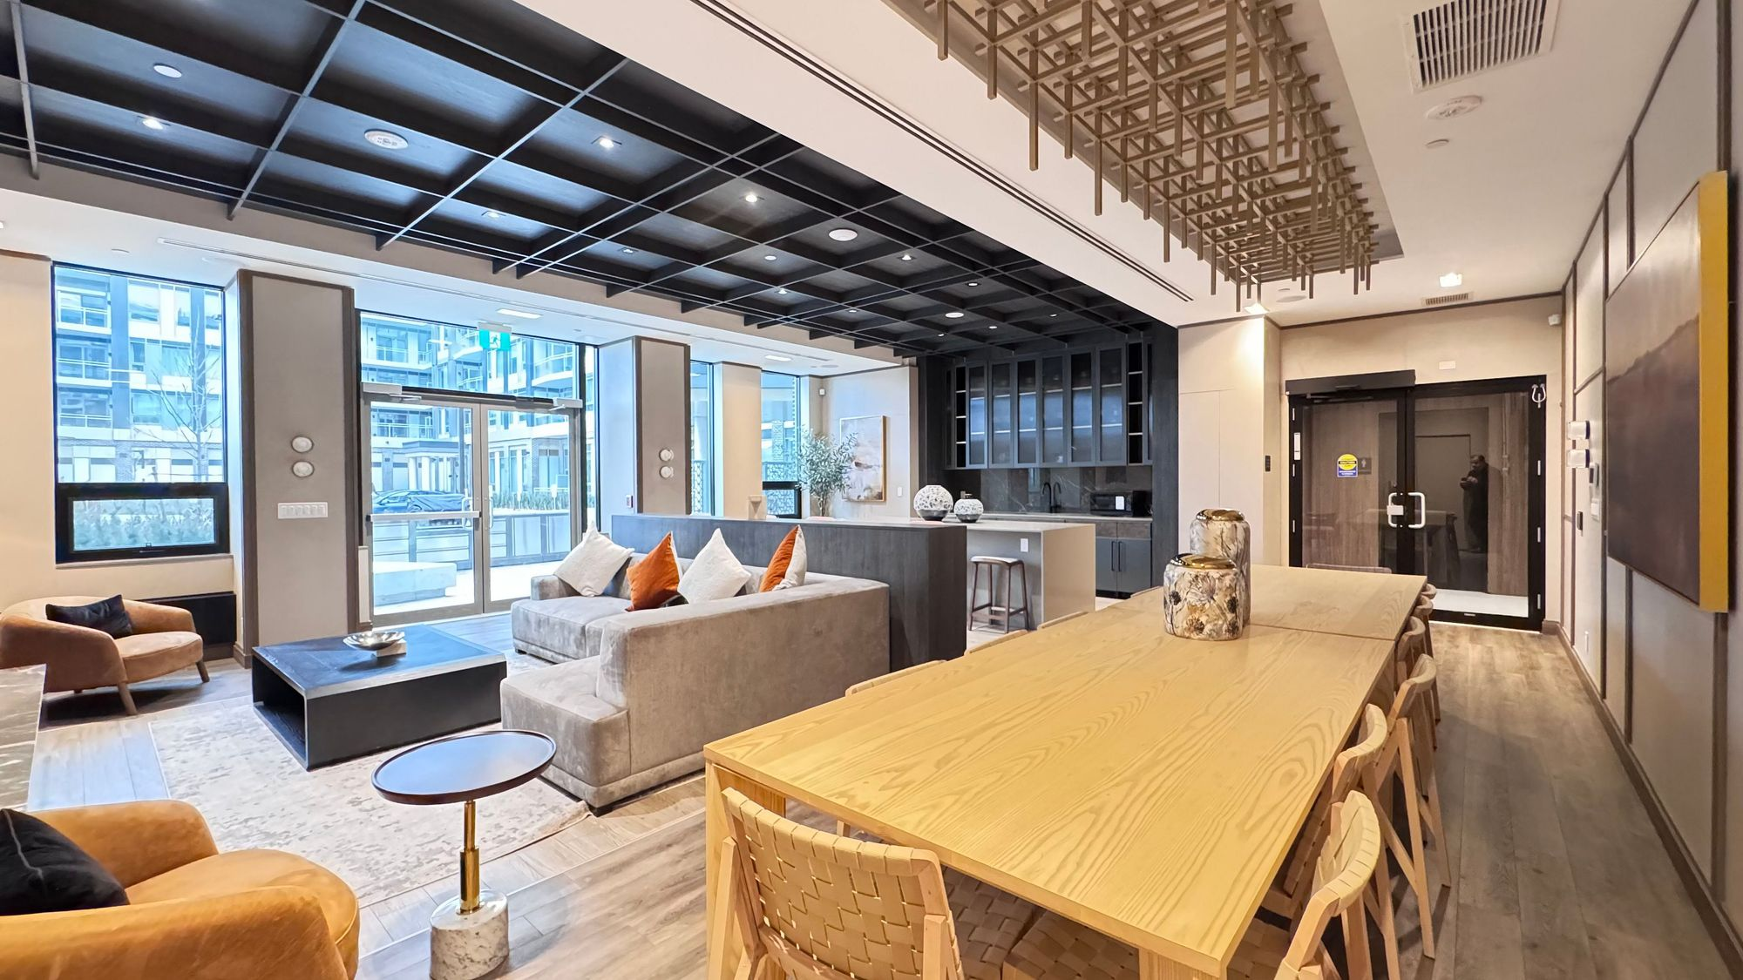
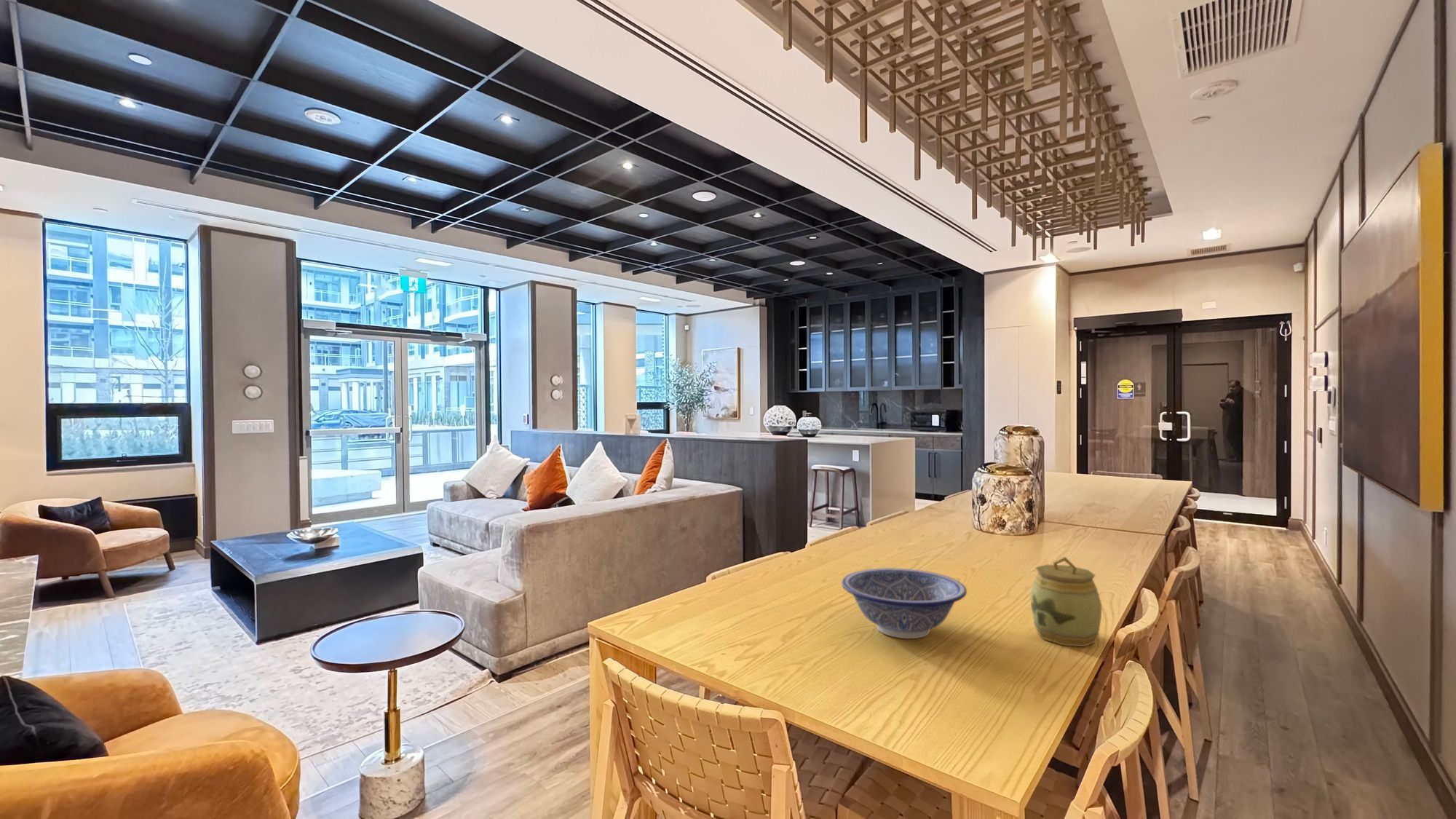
+ jar (1064, 596)
+ decorative bowl (903, 606)
